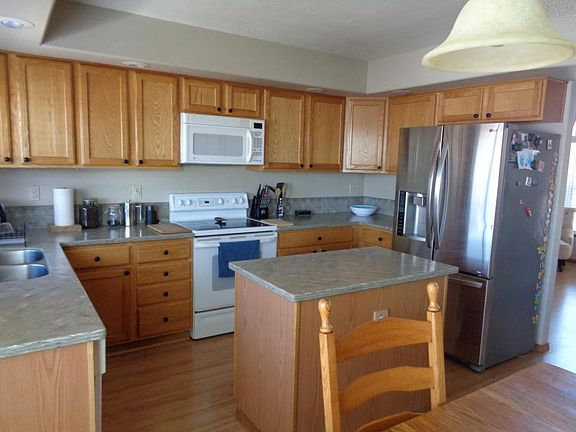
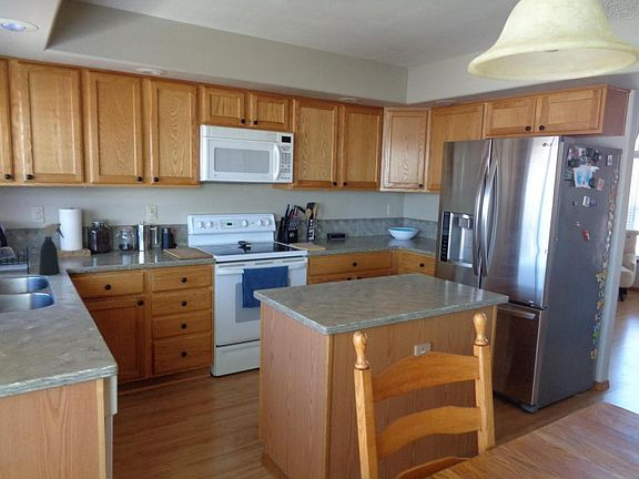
+ spray bottle (49, 248)
